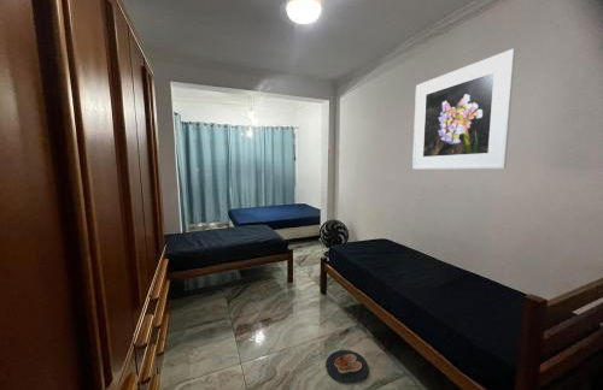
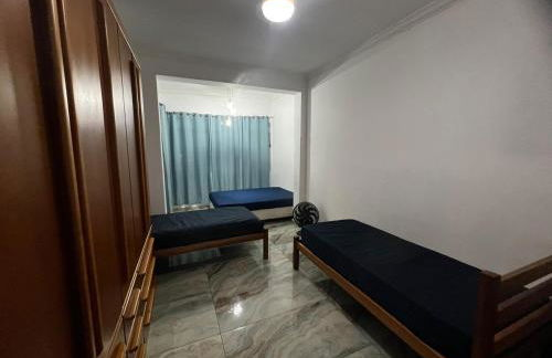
- slippers (346, 362)
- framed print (453, 120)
